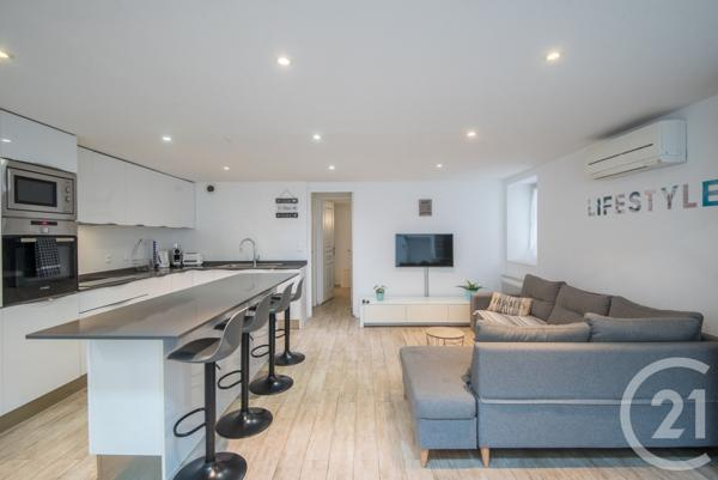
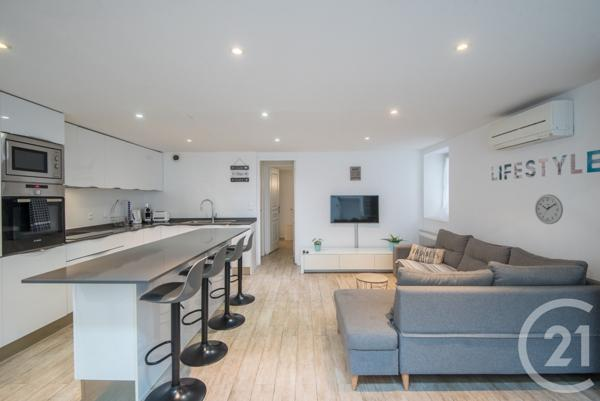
+ wall clock (547, 209)
